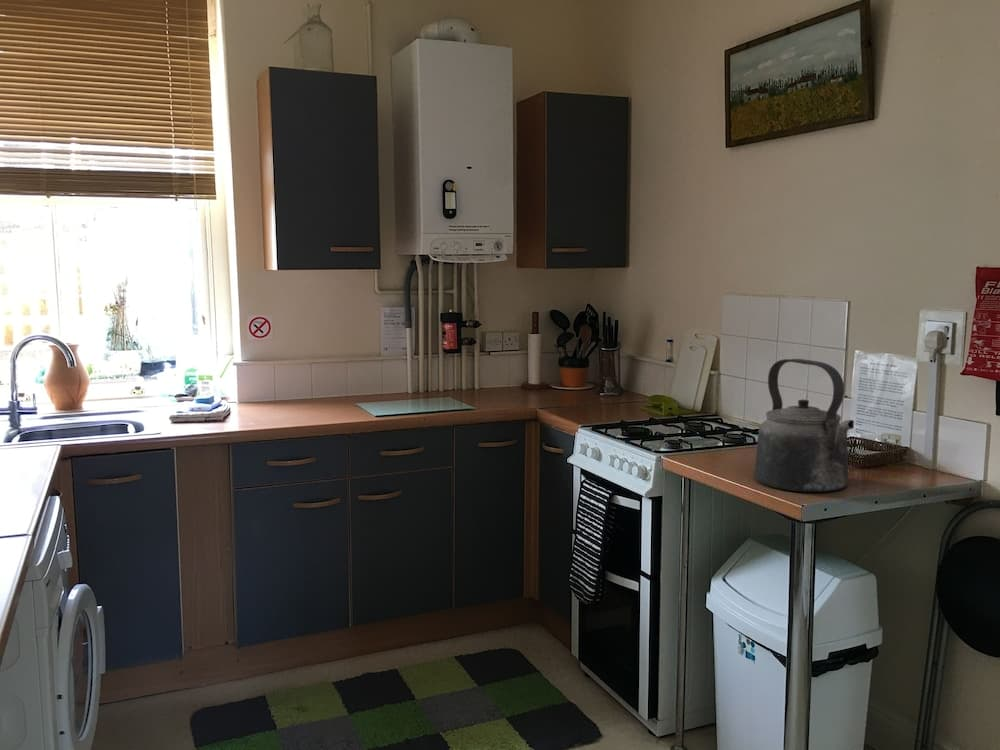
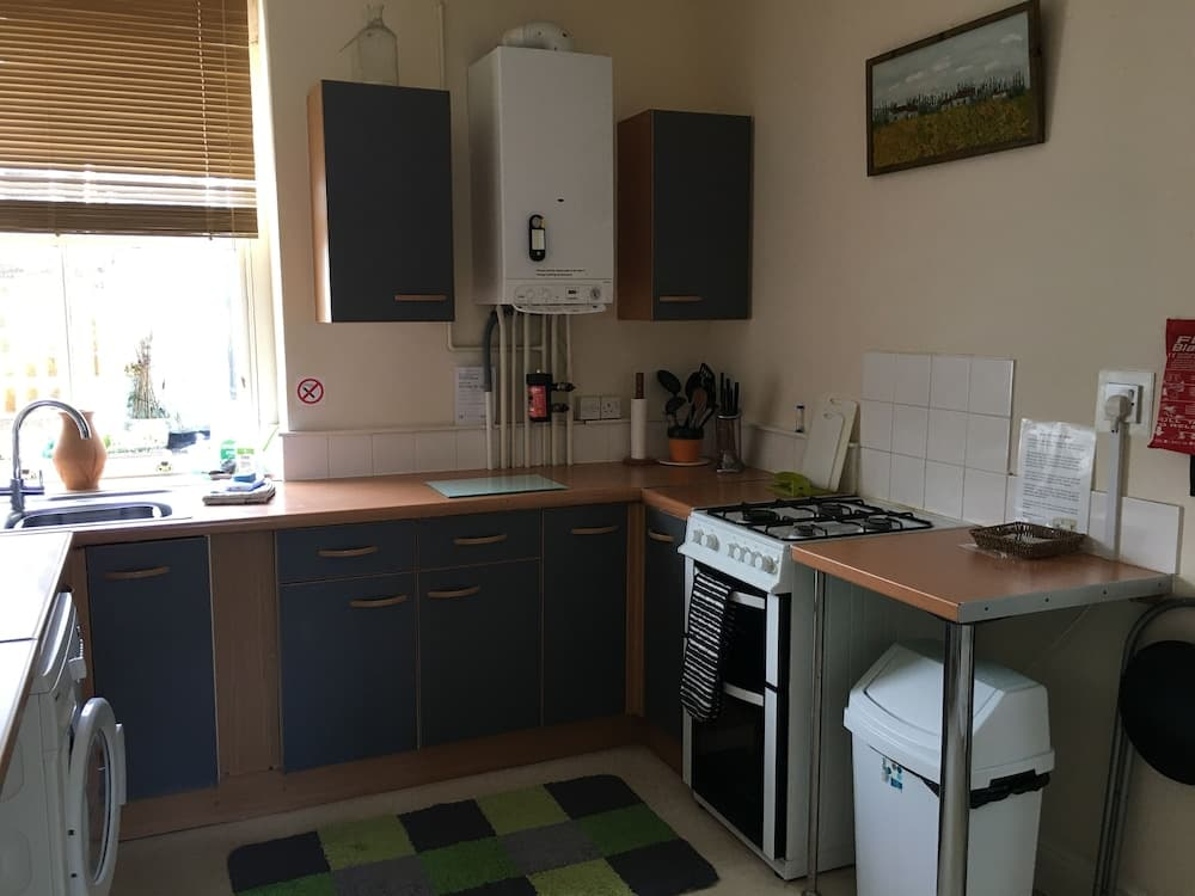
- kettle (808, 423)
